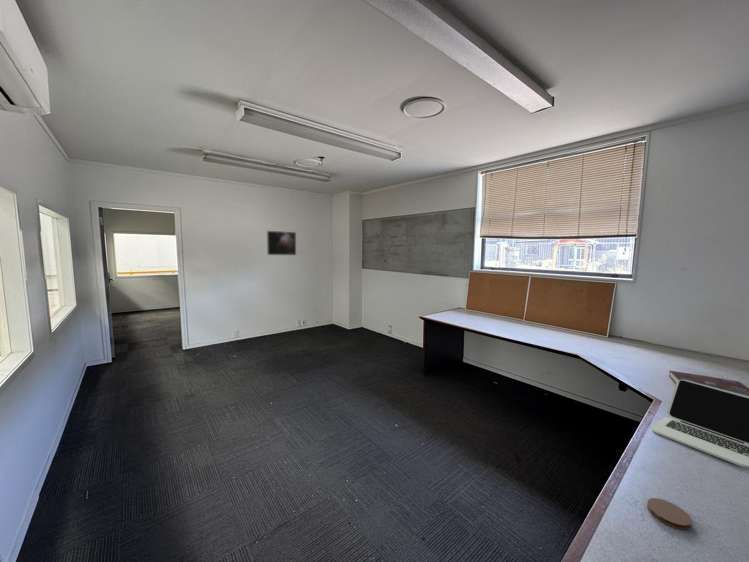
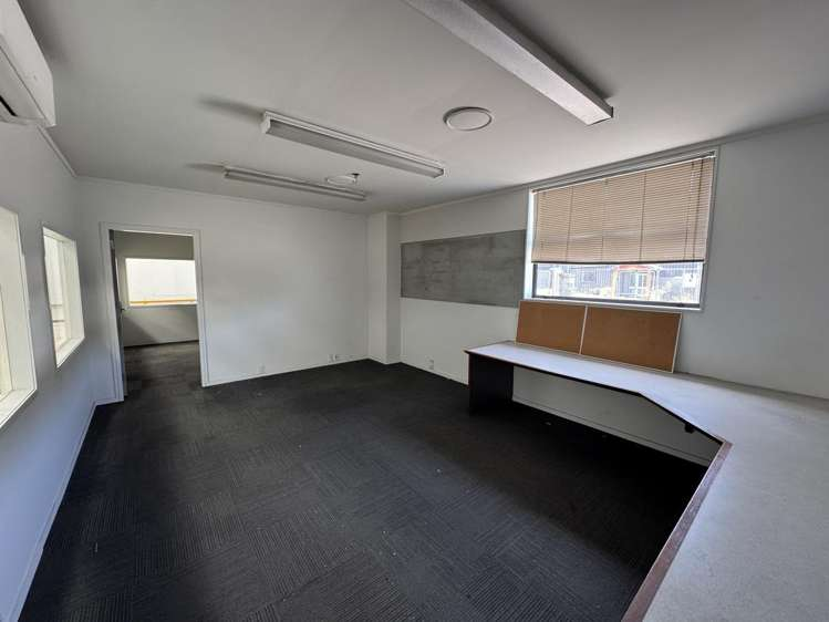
- book (709, 383)
- coaster (668, 513)
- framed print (281, 243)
- laptop (708, 416)
